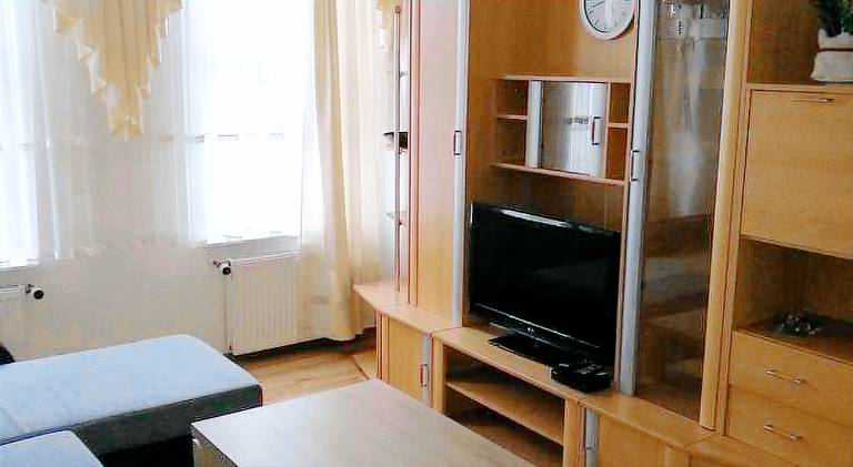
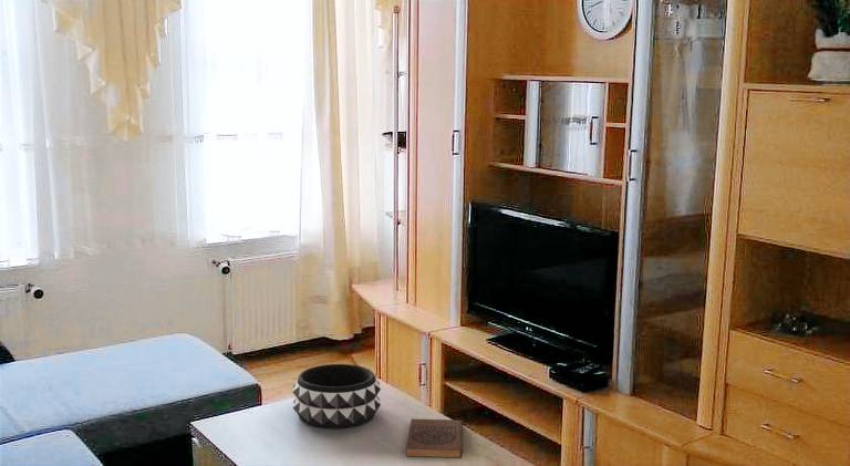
+ decorative bowl (336, 395)
+ book (435, 437)
